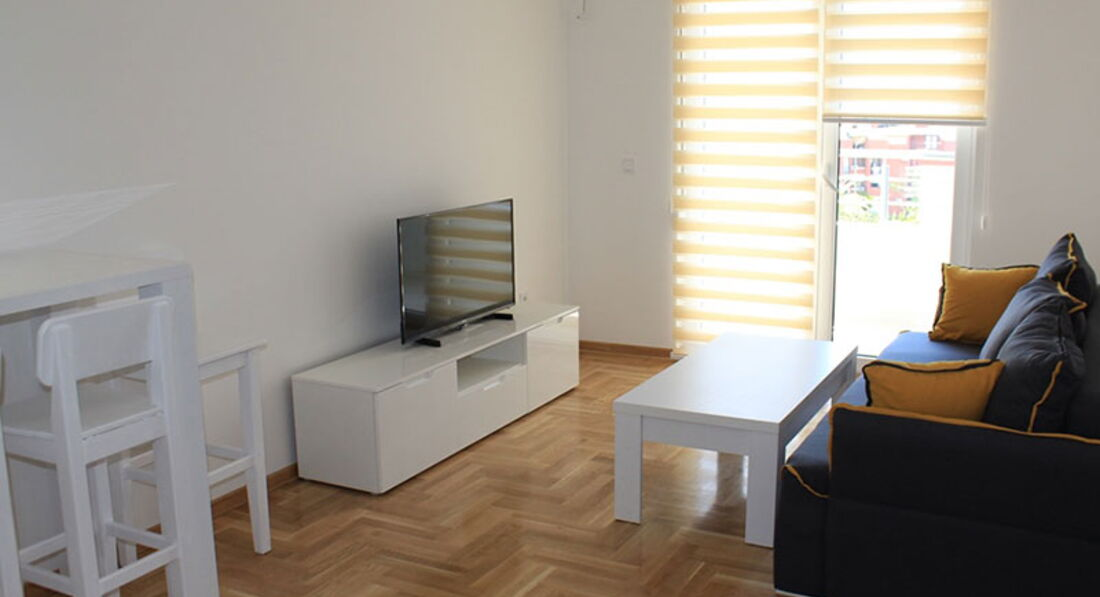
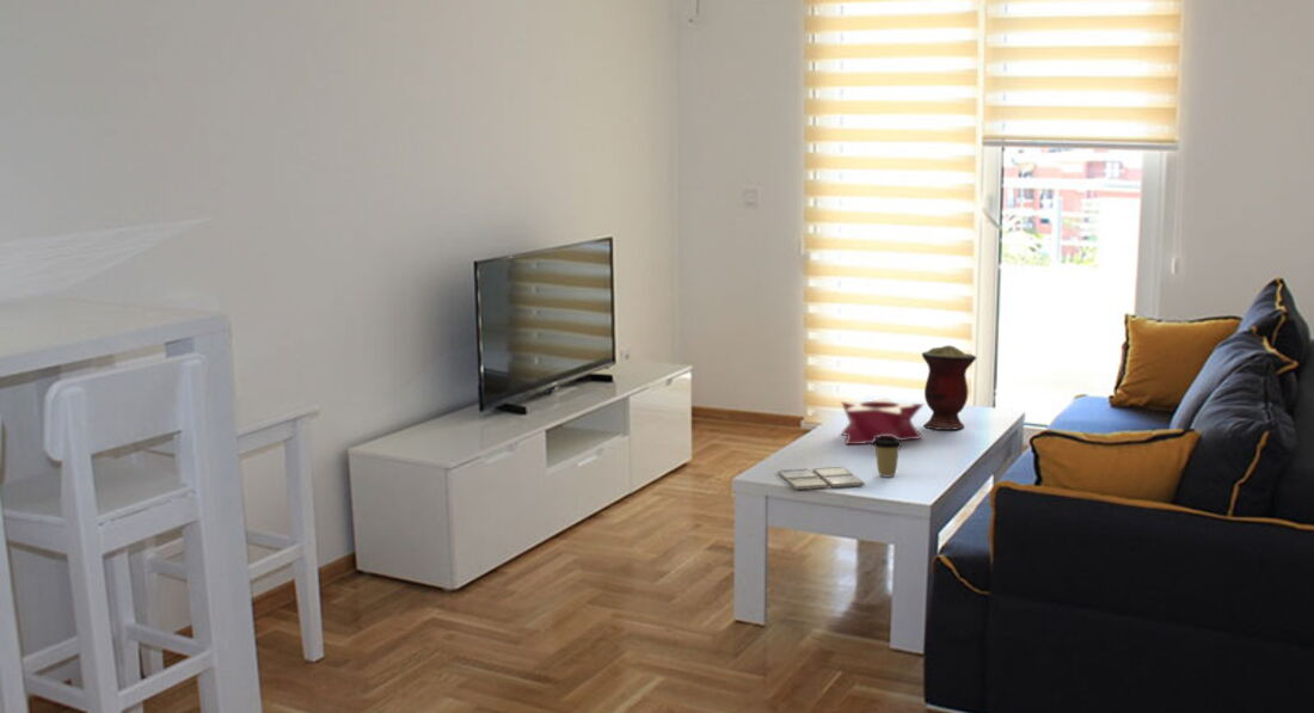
+ drink coaster (819, 478)
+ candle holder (876, 422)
+ vase (947, 385)
+ coffee cup (886, 456)
